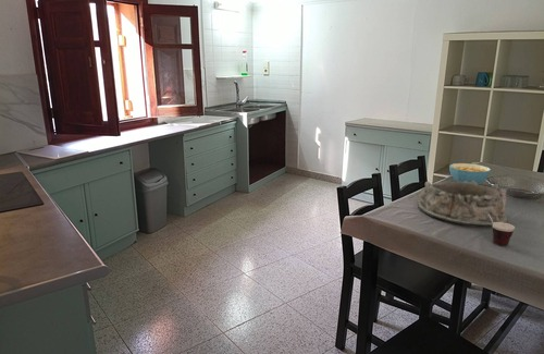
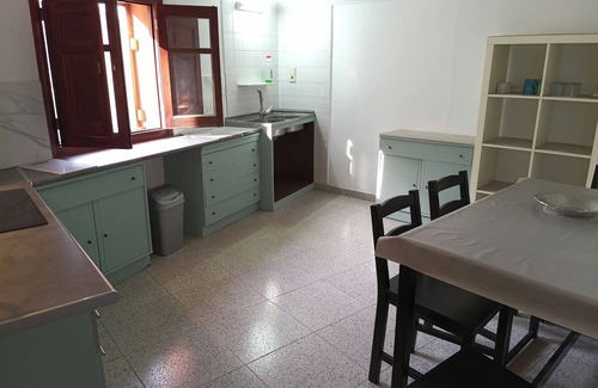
- cup (493, 227)
- cereal bowl (468, 175)
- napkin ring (462, 199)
